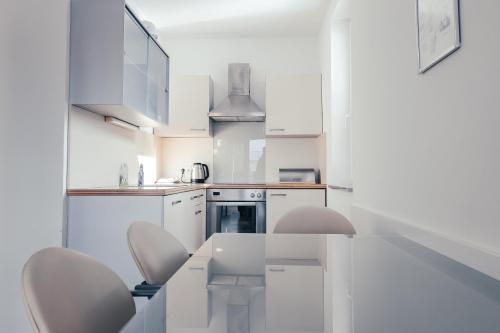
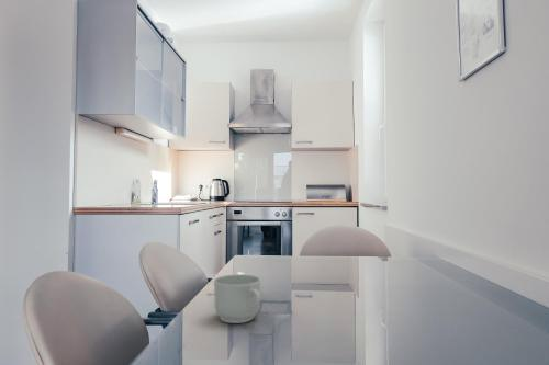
+ mug (240, 299)
